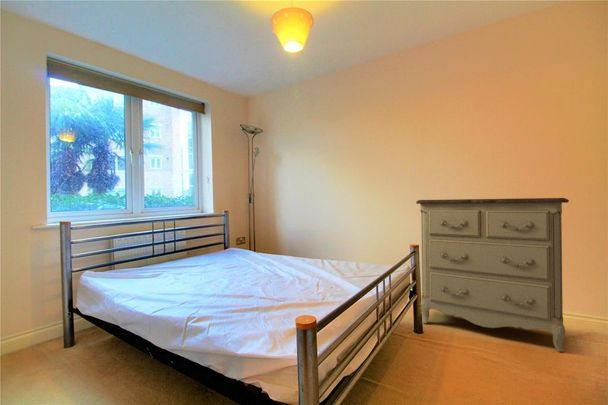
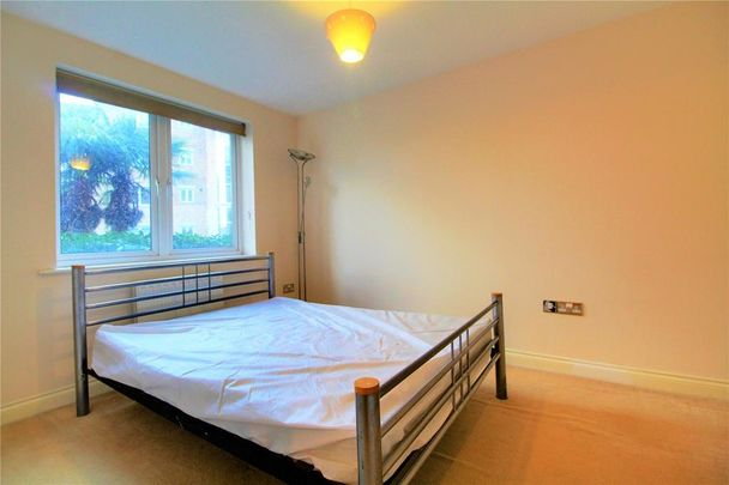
- dresser (485, 262)
